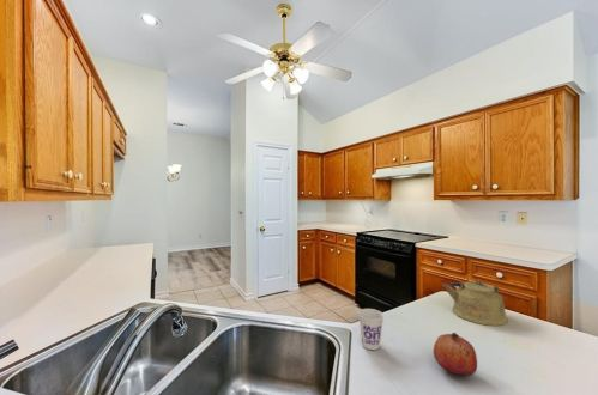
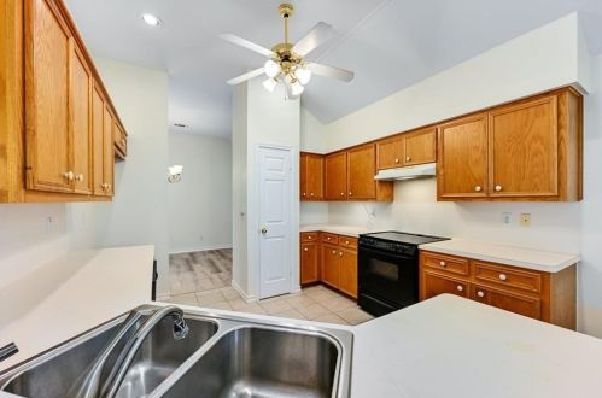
- kettle (472, 296)
- fruit (454, 352)
- cup (370, 329)
